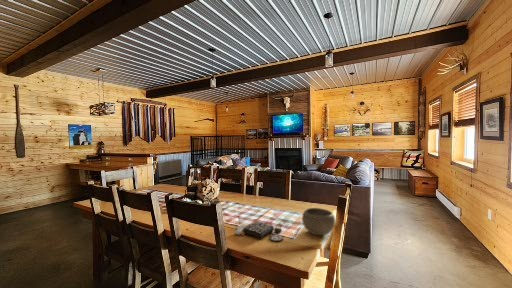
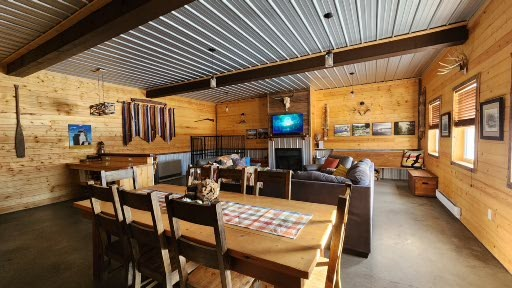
- bowl (318, 222)
- board game (258, 229)
